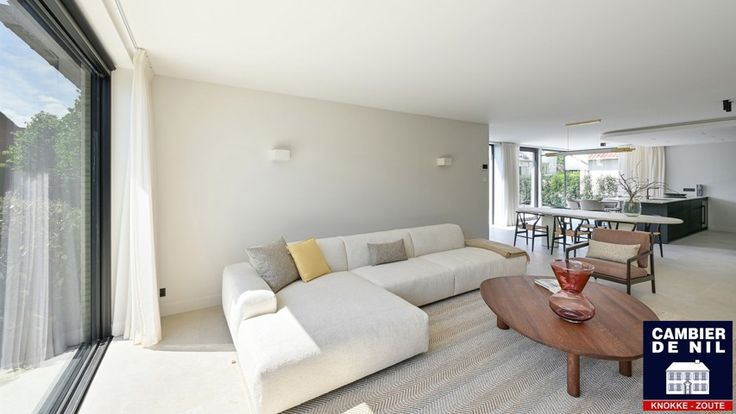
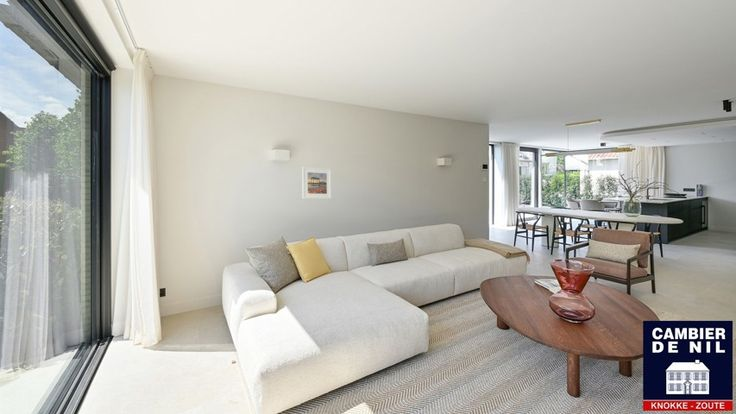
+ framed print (317, 183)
